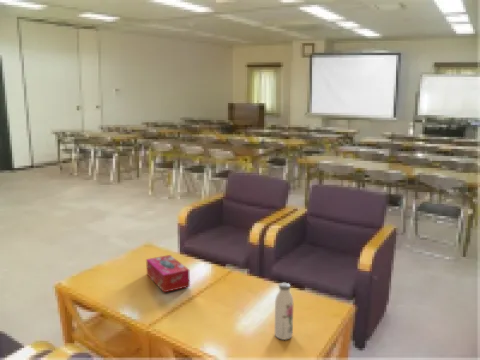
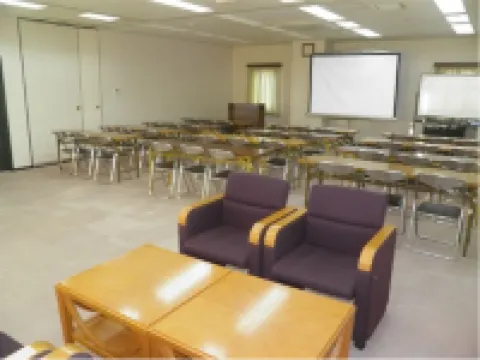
- tissue box (167, 272)
- water bottle (284, 310)
